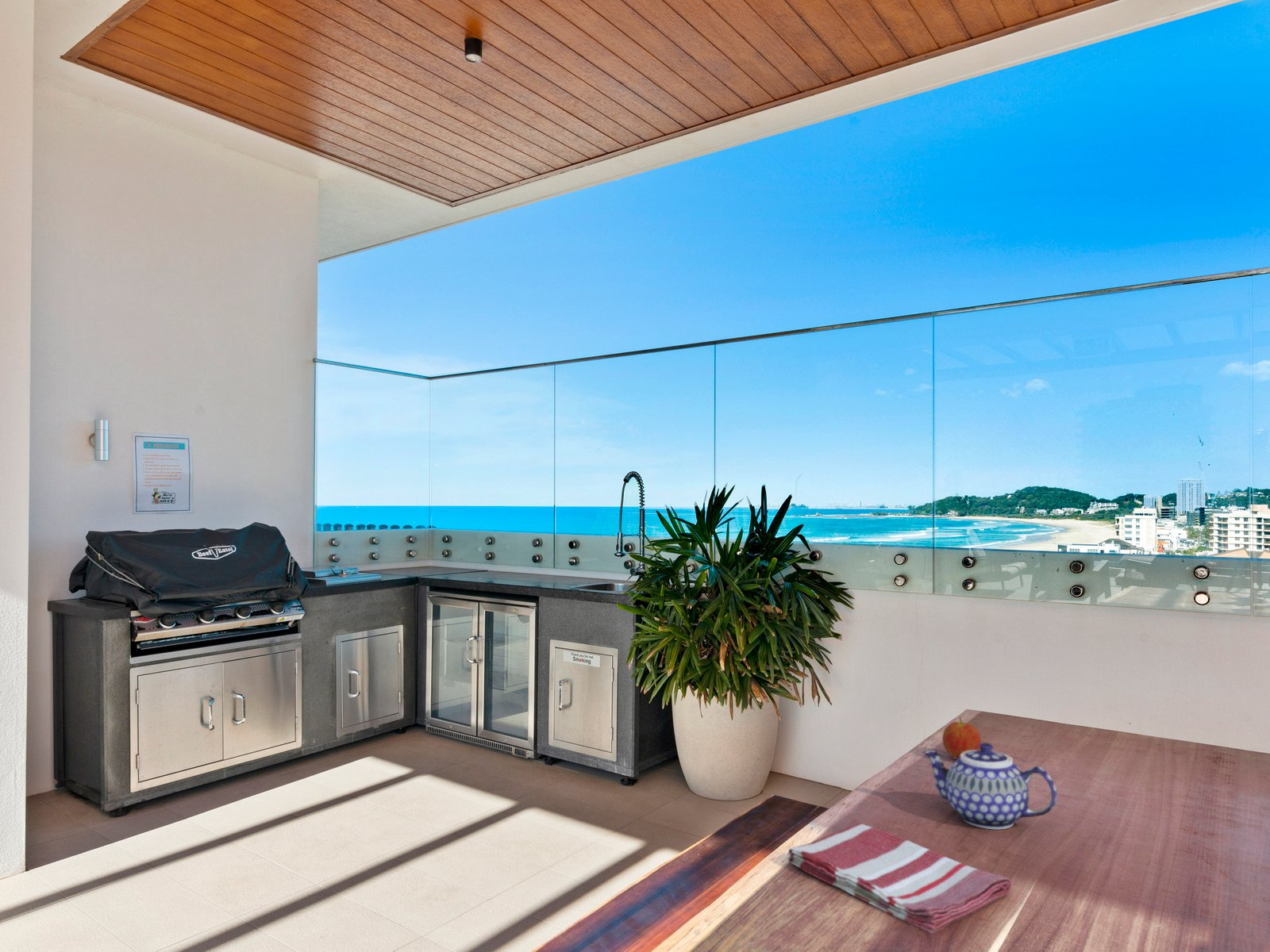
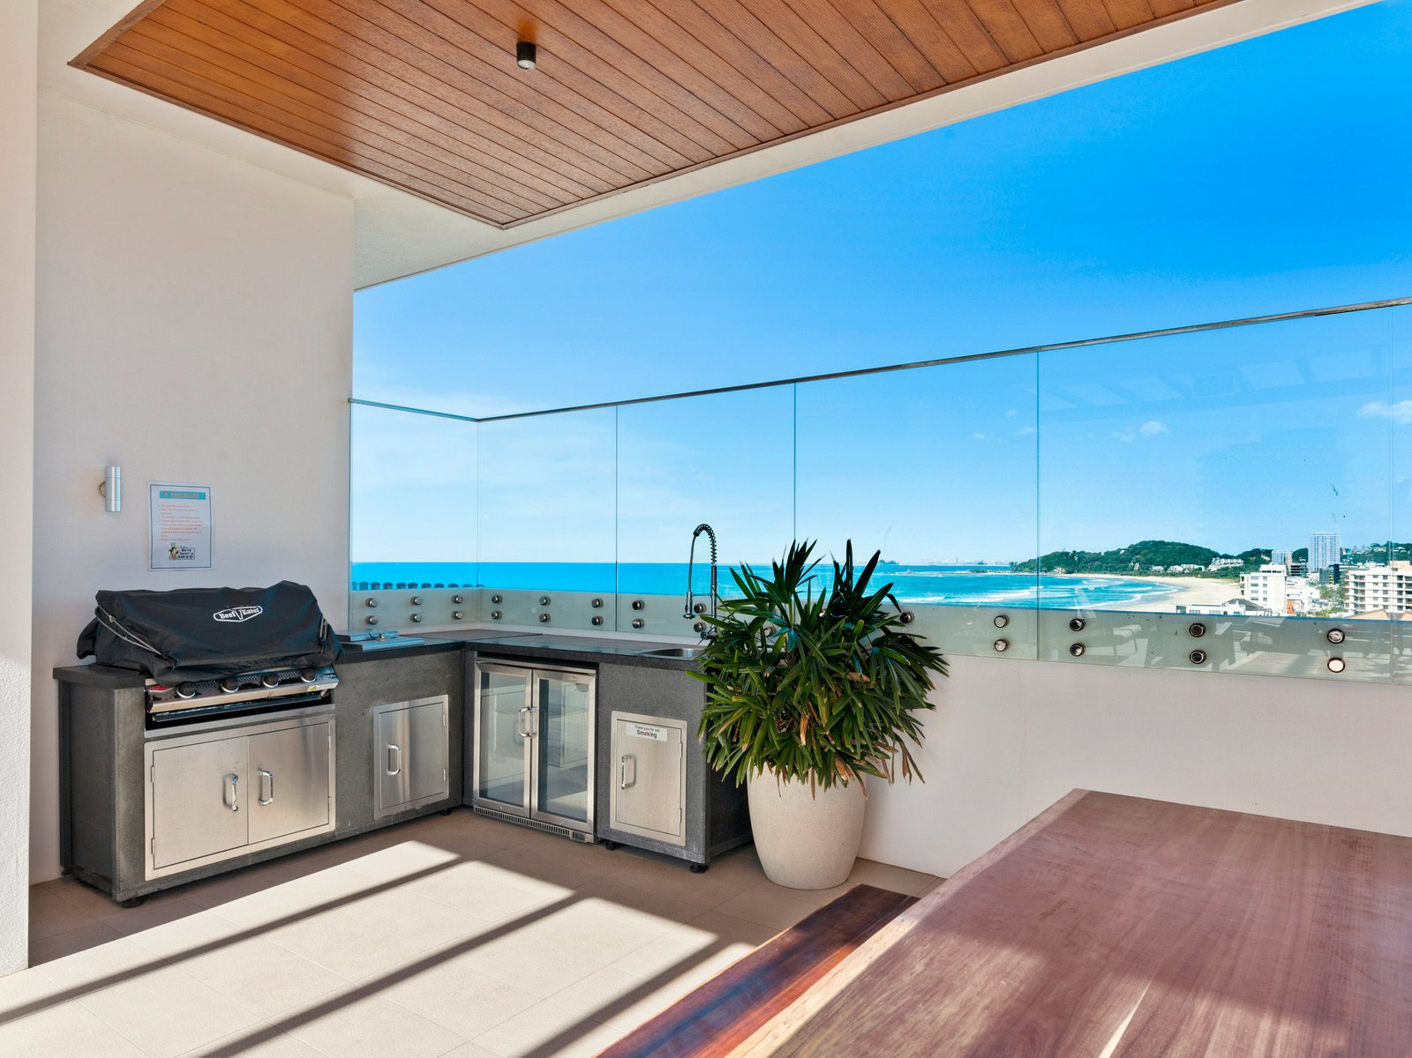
- dish towel (894, 868)
- teapot (986, 781)
- fruit (961, 738)
